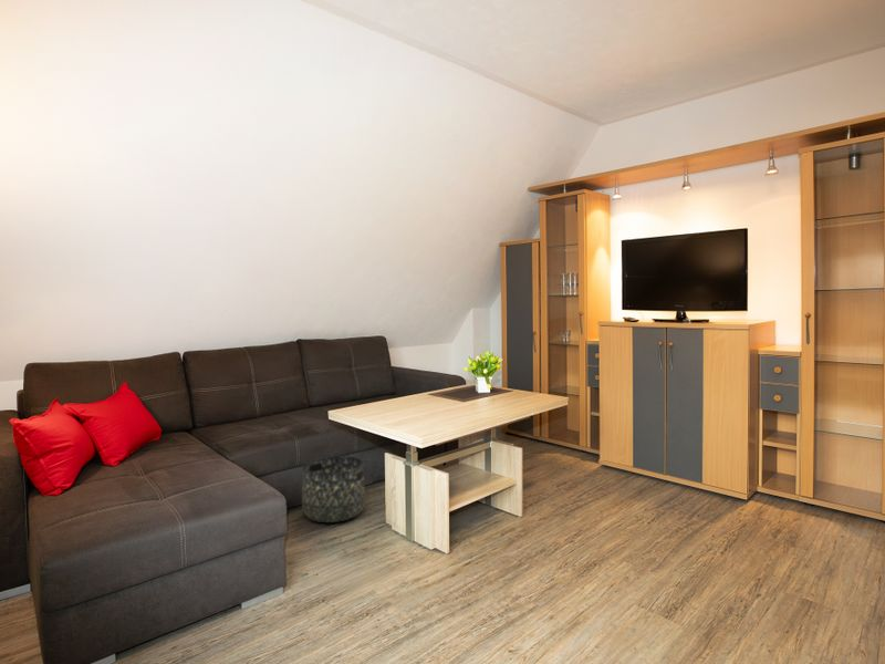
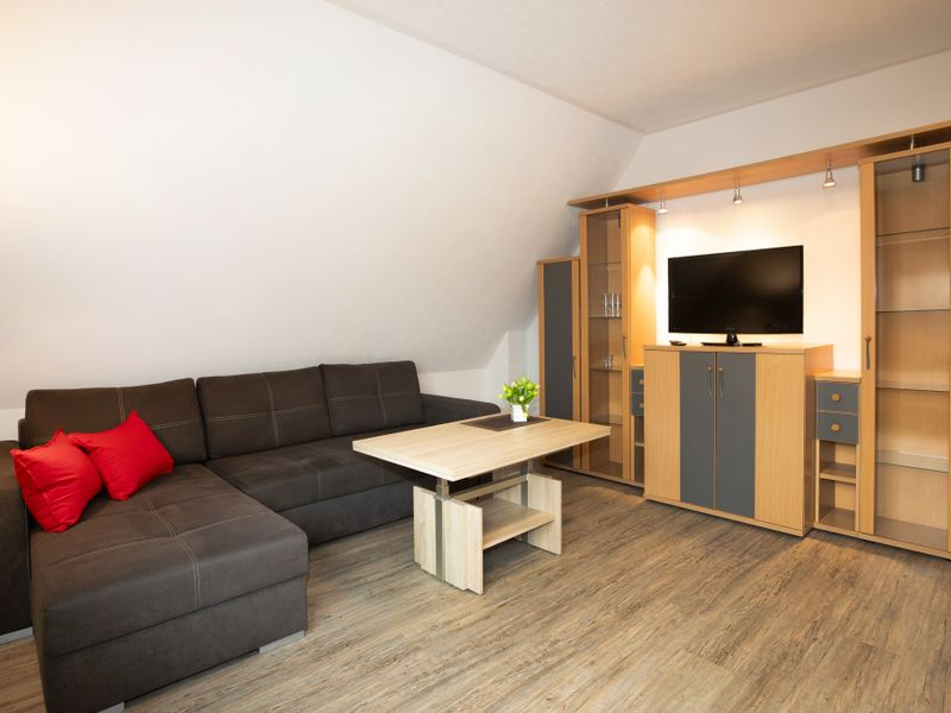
- basket (333, 488)
